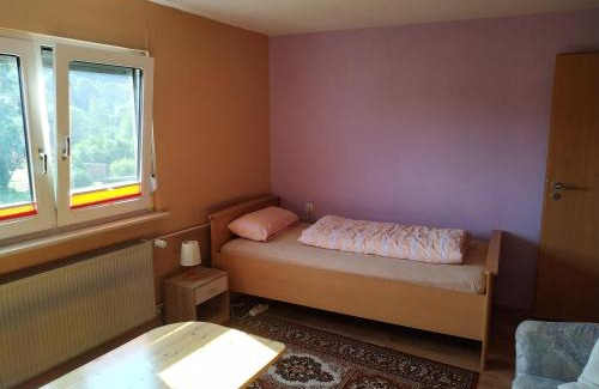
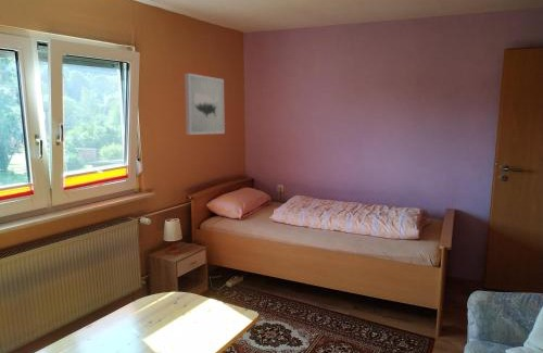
+ wall art (205, 105)
